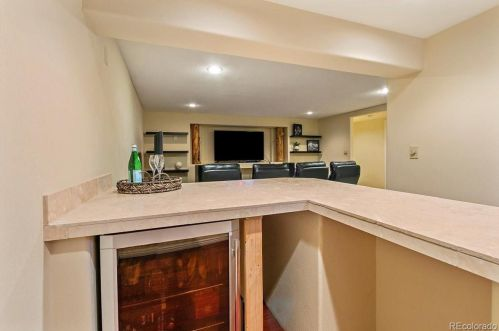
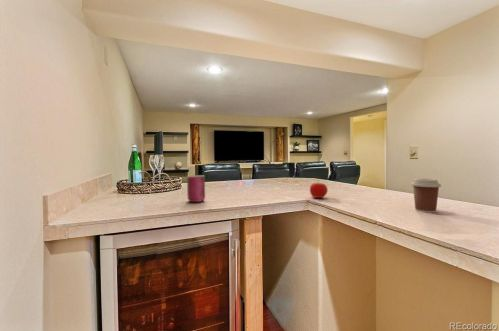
+ can (196, 188)
+ coffee cup (425, 195)
+ fruit (318, 189)
